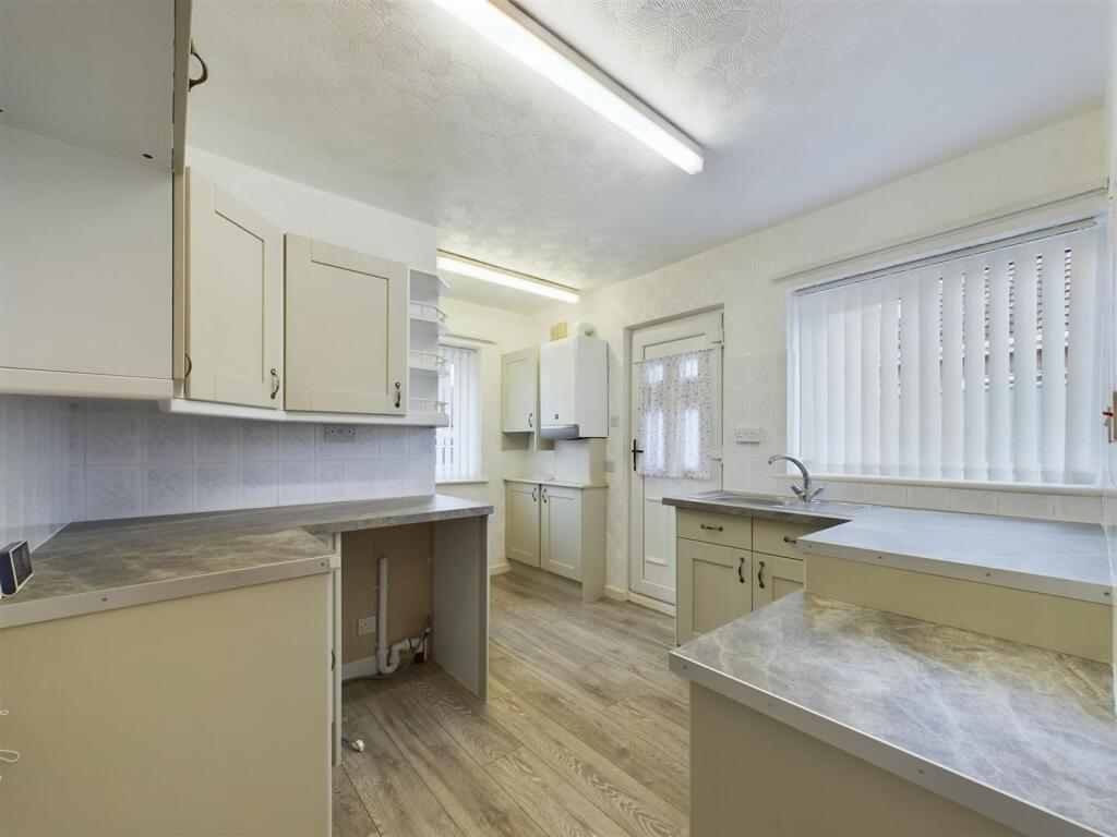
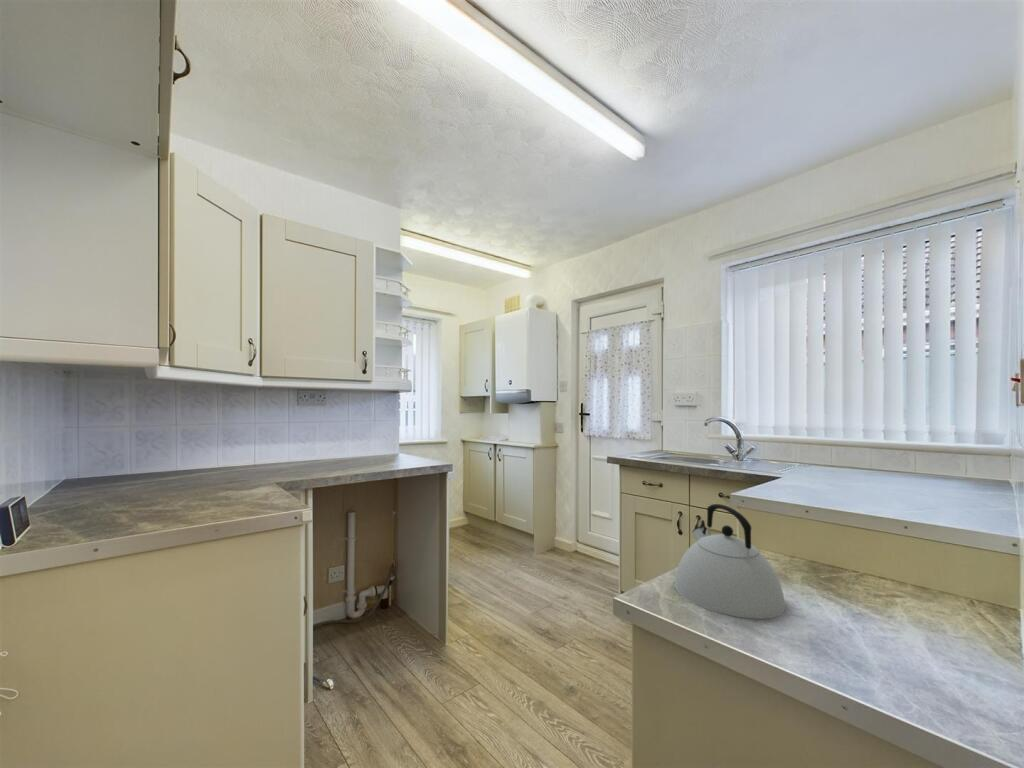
+ kettle (725, 549)
